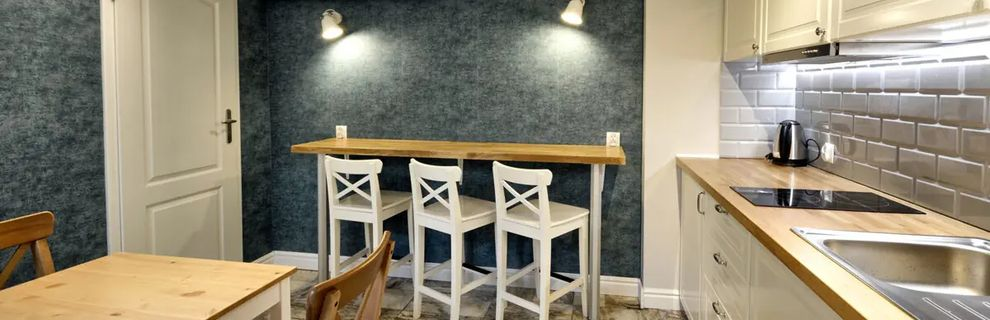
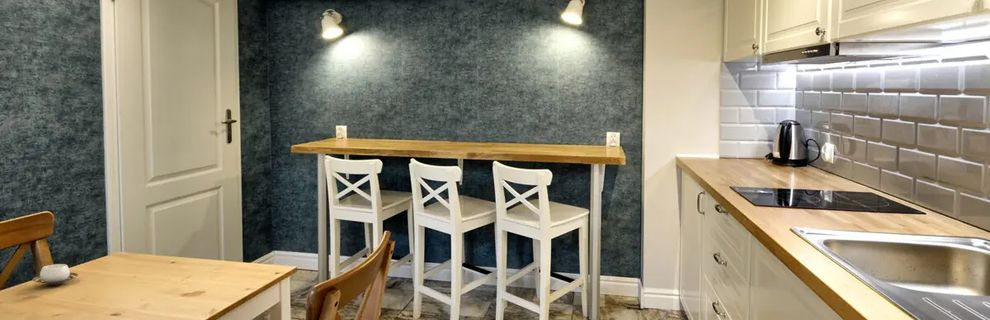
+ cup (55, 275)
